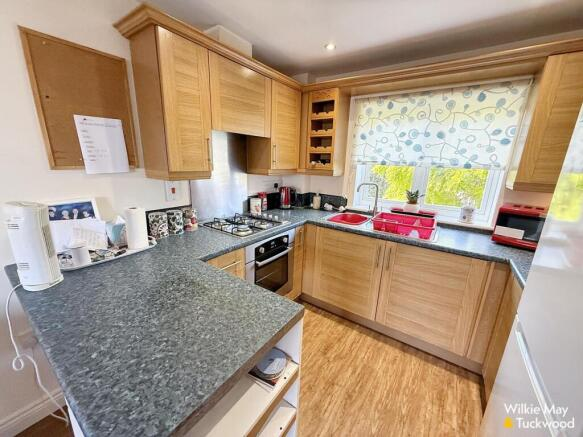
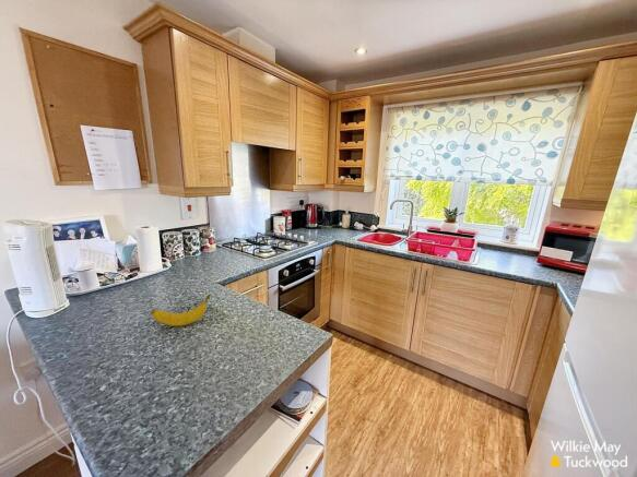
+ banana (182, 313)
